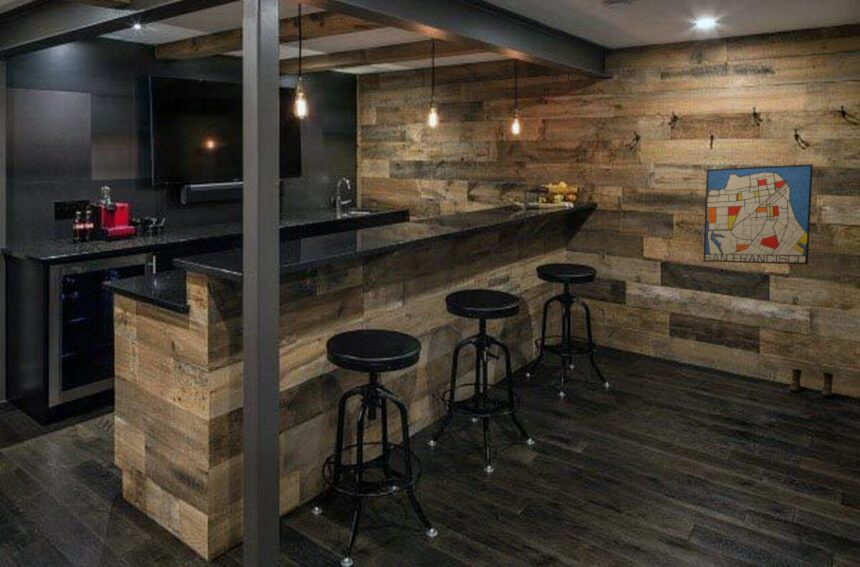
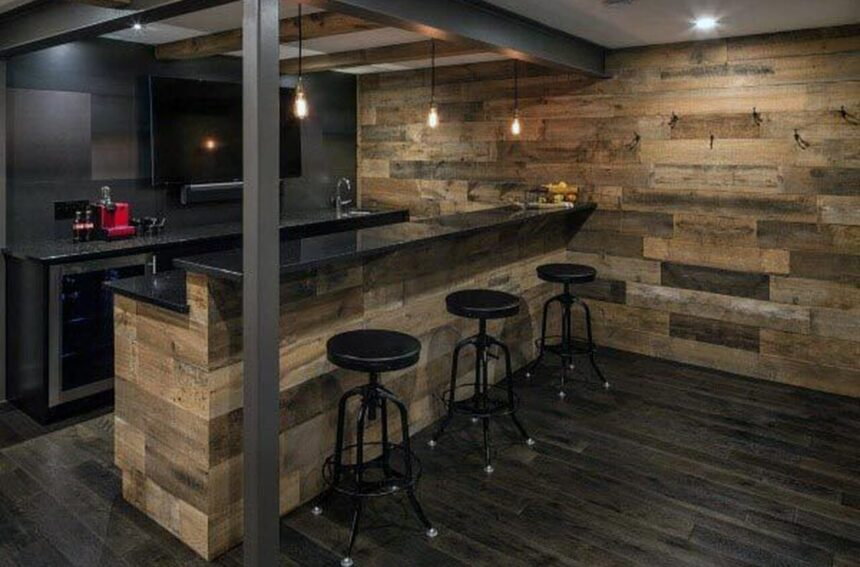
- wall art (755, 215)
- boots (799, 382)
